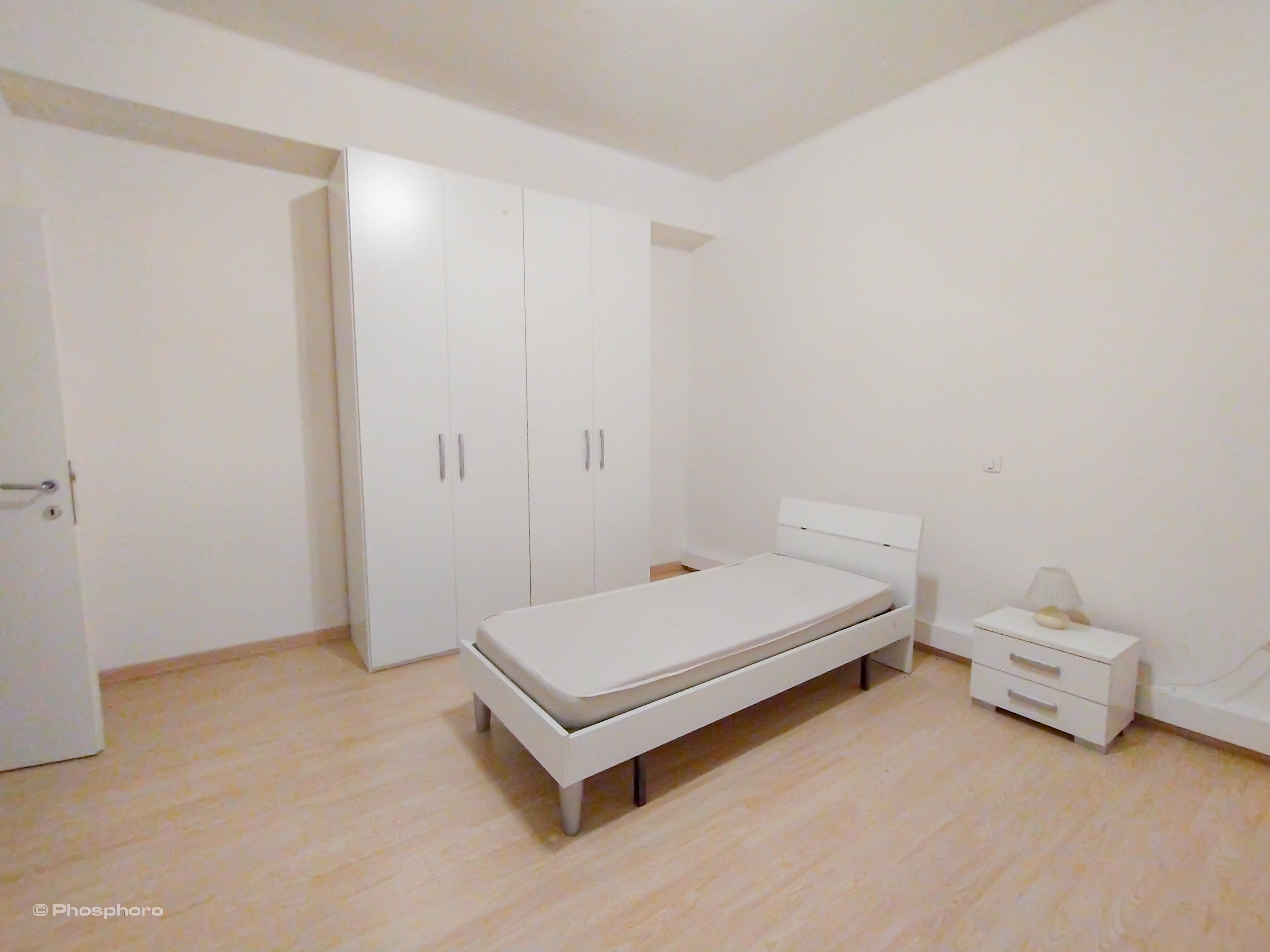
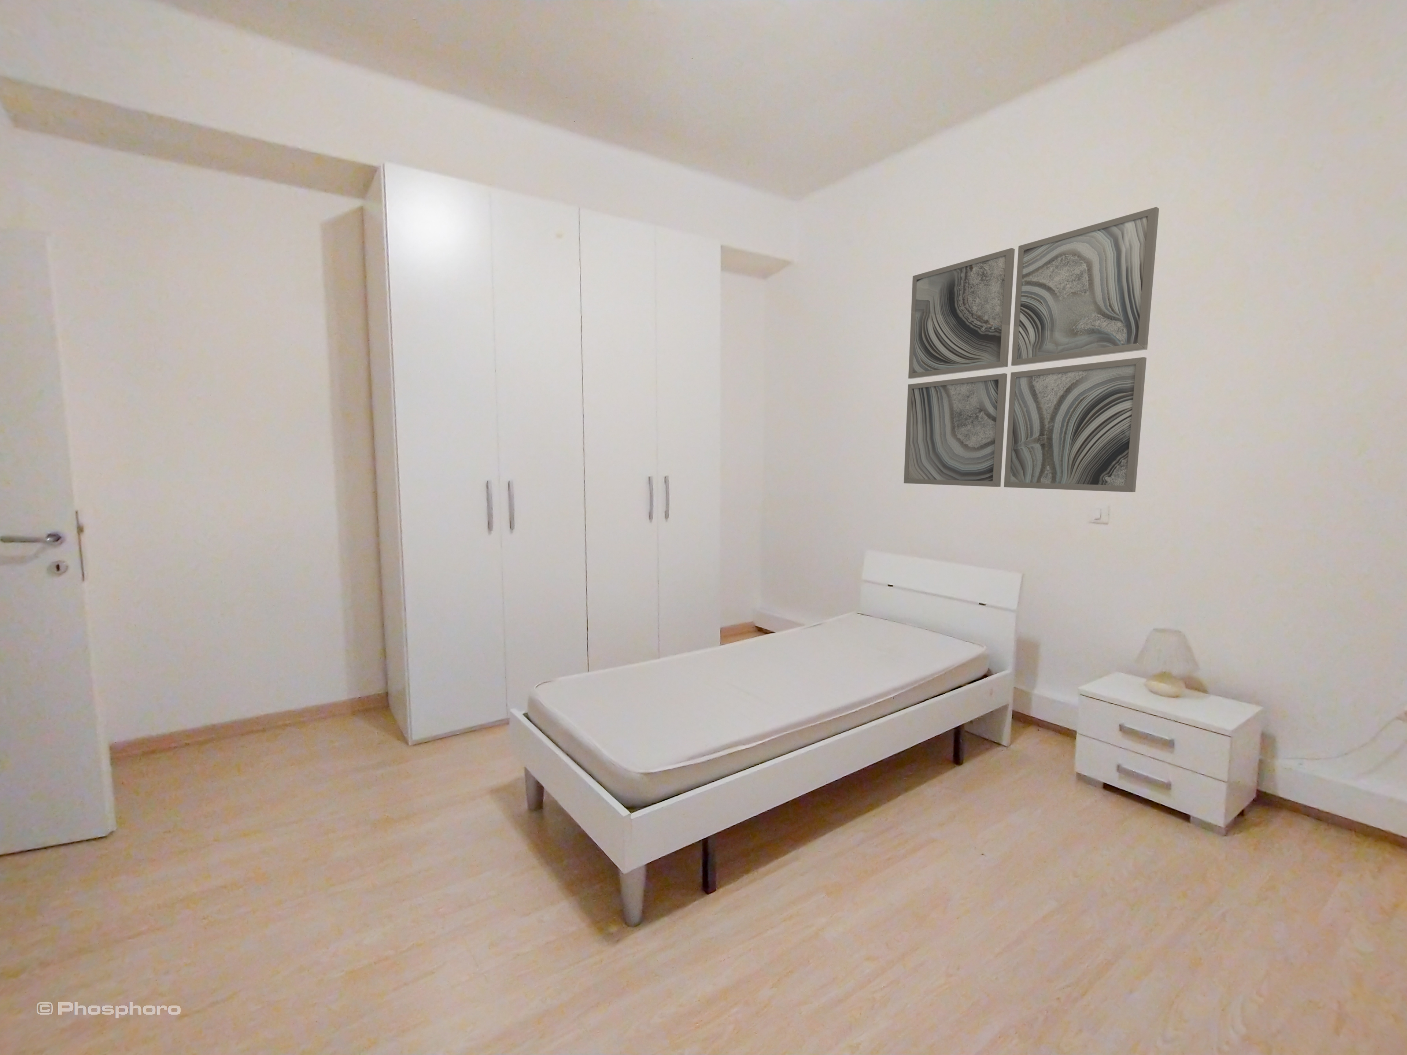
+ wall art (1007, 367)
